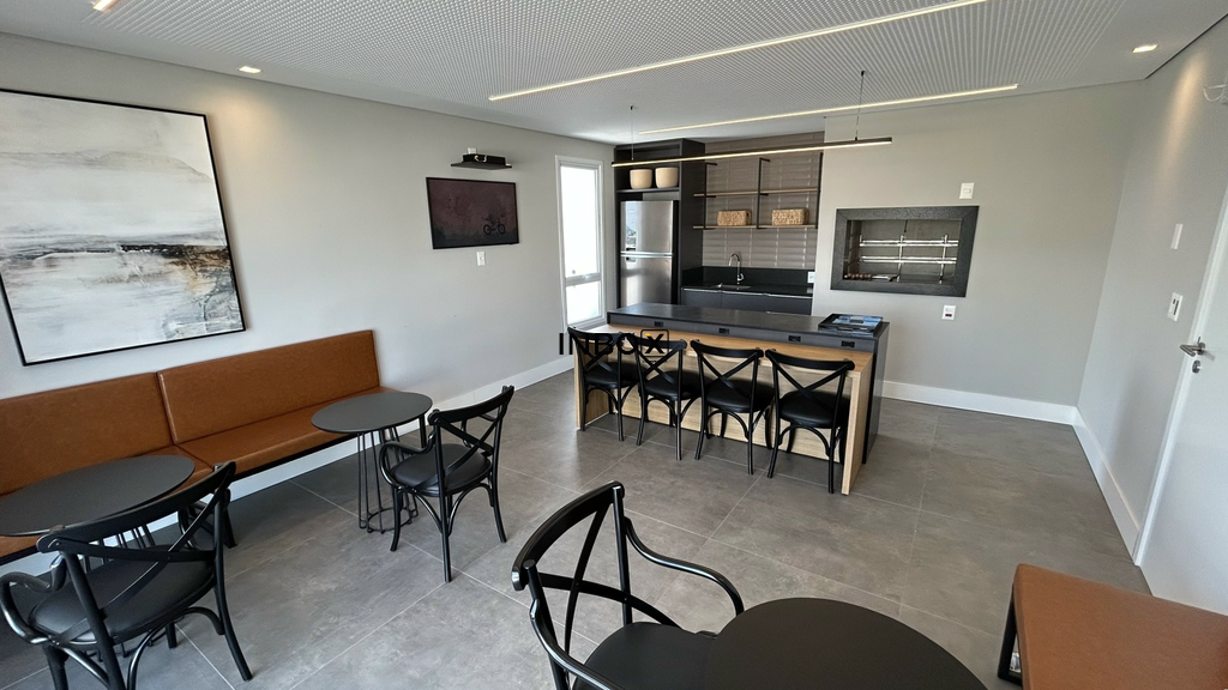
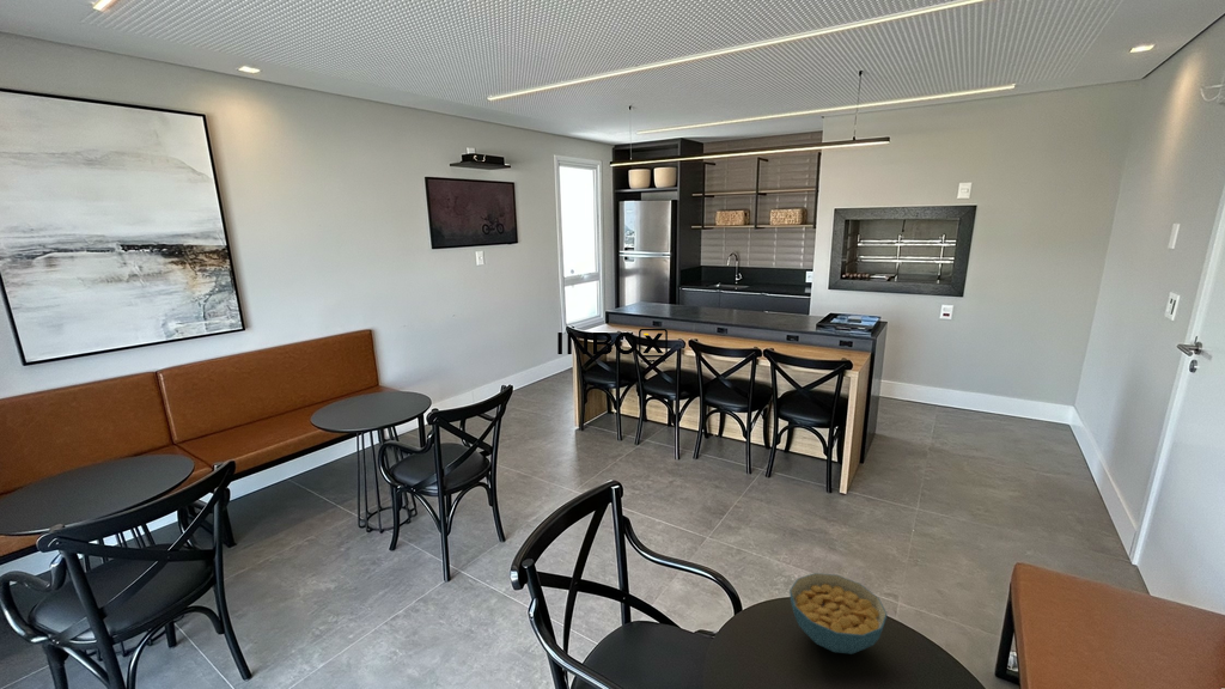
+ cereal bowl (835, 620)
